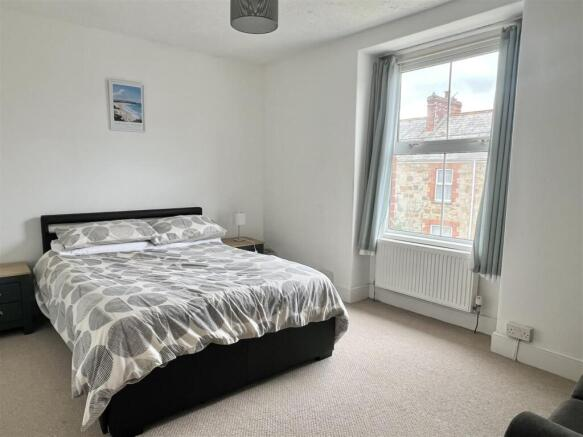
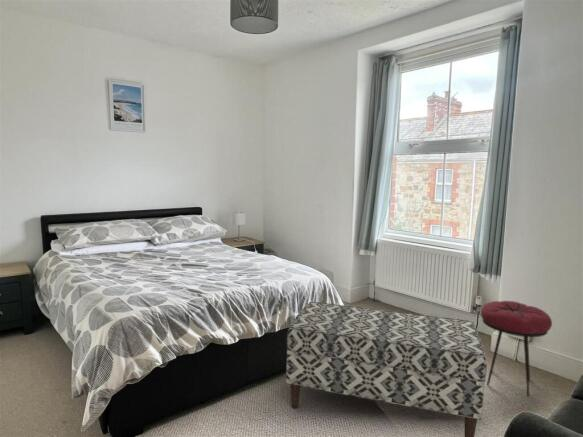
+ bench (381, 363)
+ stool (511, 334)
